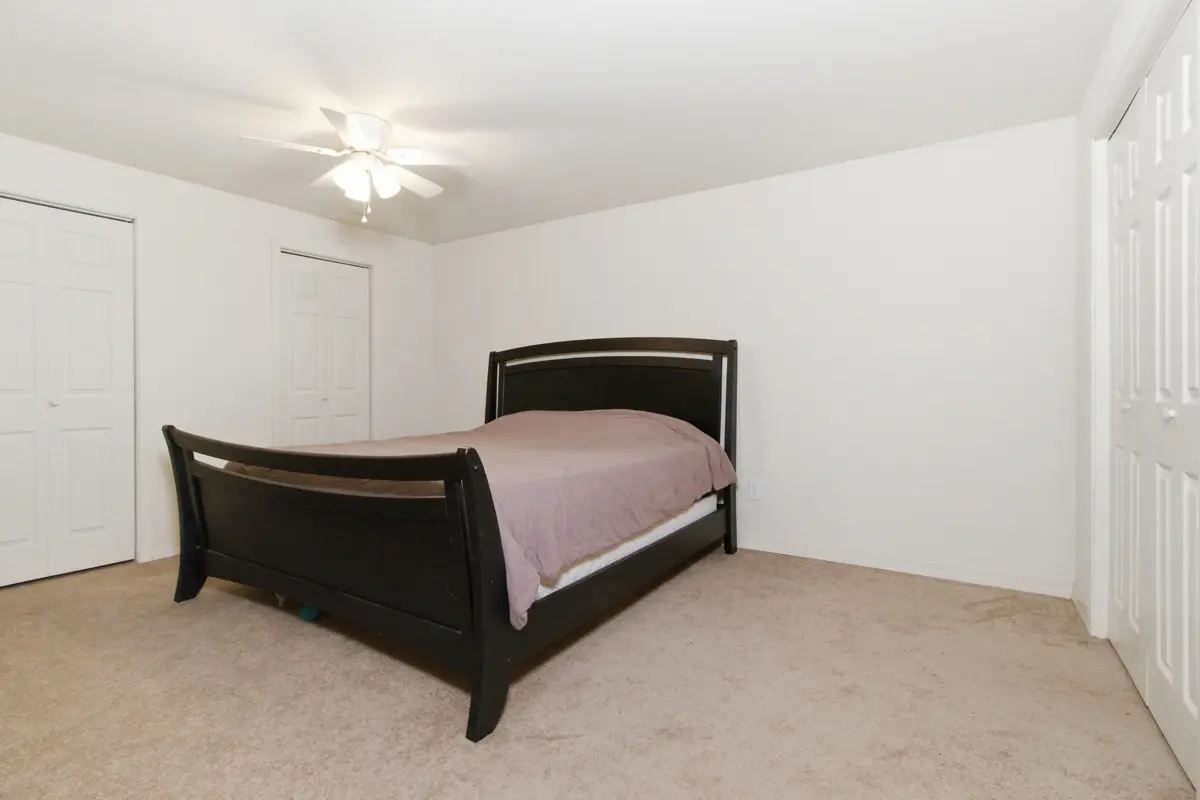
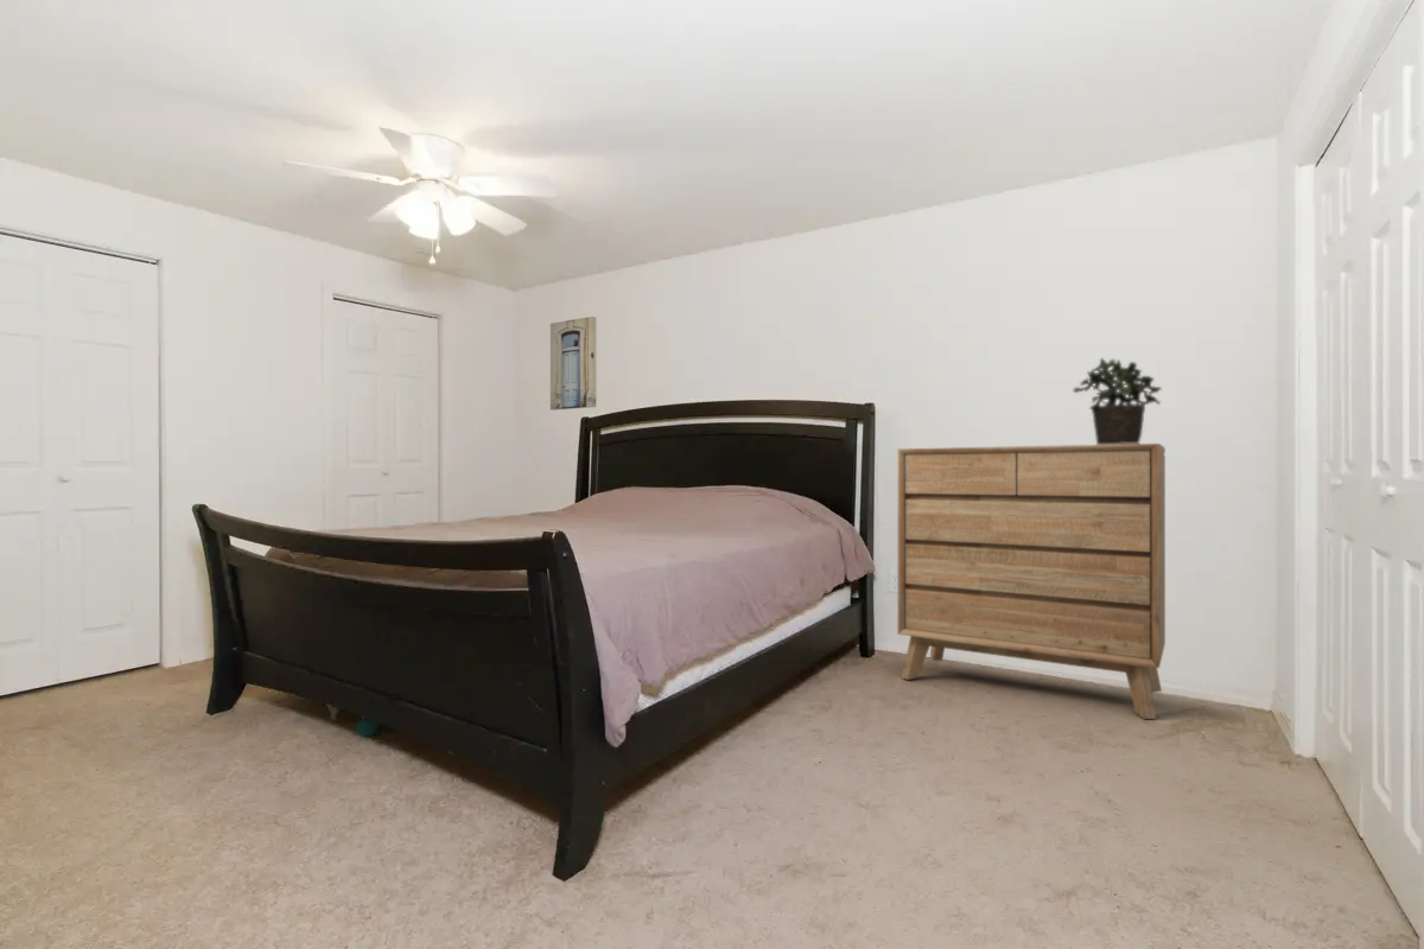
+ dresser (1026, 566)
+ potted plant (1113, 400)
+ wall art (572, 364)
